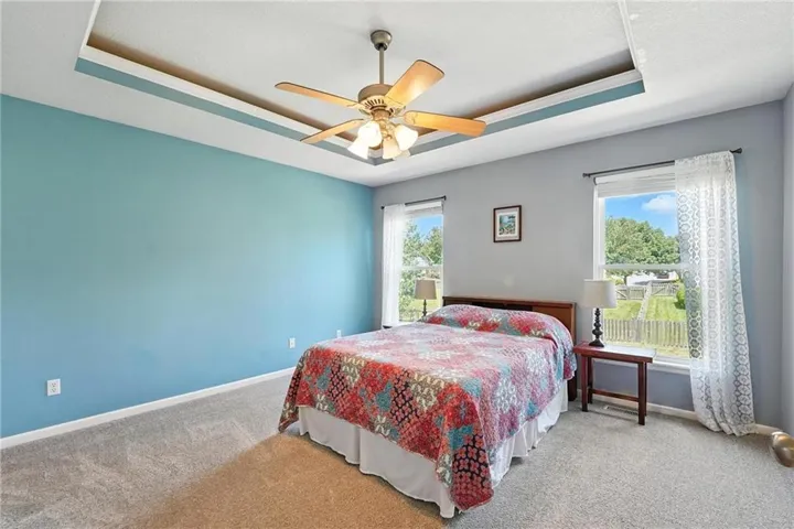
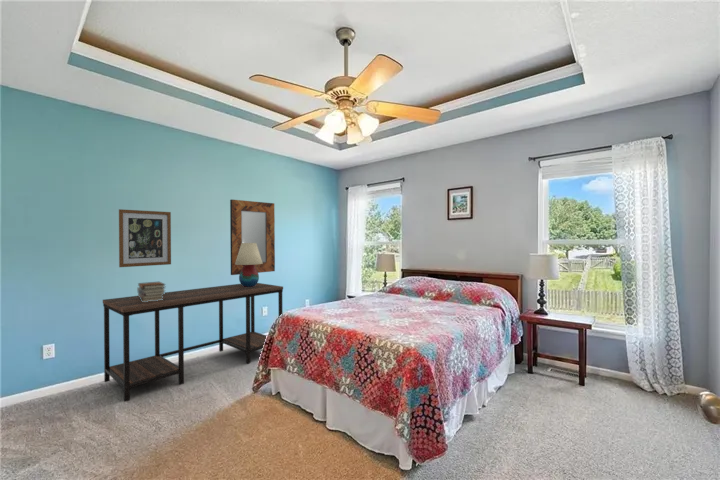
+ desk (208, 342)
+ table lamp (249, 264)
+ home mirror (253, 237)
+ wall art (146, 238)
+ book stack (151, 291)
